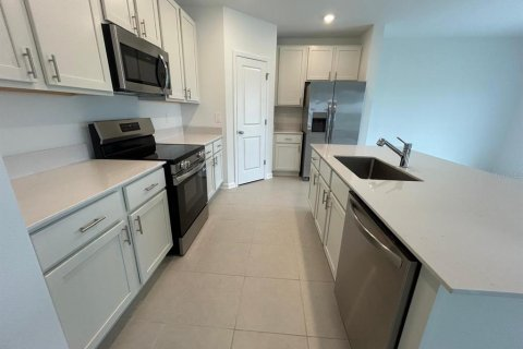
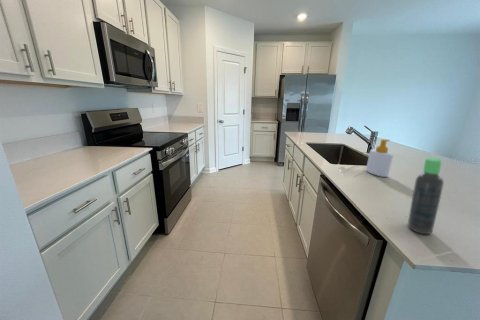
+ soap bottle (380, 156)
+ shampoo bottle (427, 196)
